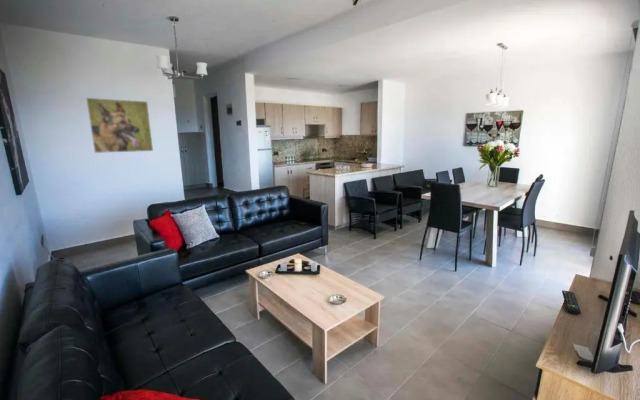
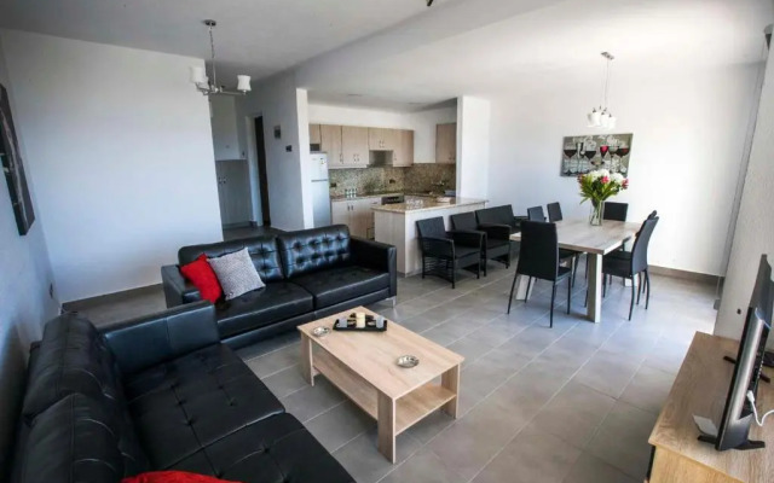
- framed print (121, 126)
- remote control (570, 301)
